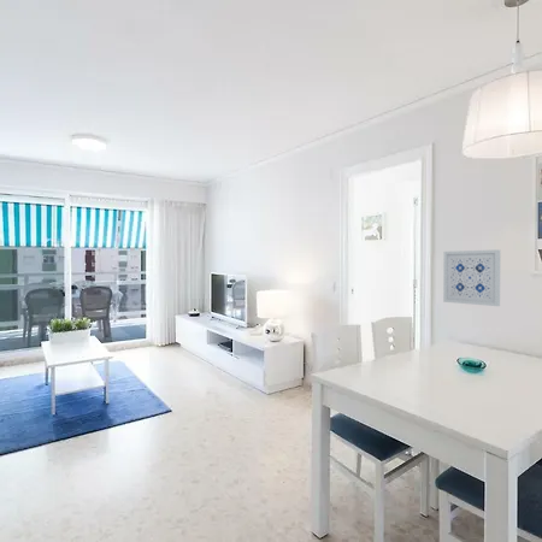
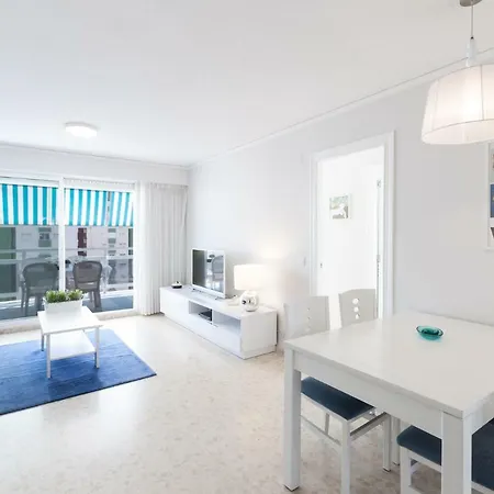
- wall art (470, 277)
